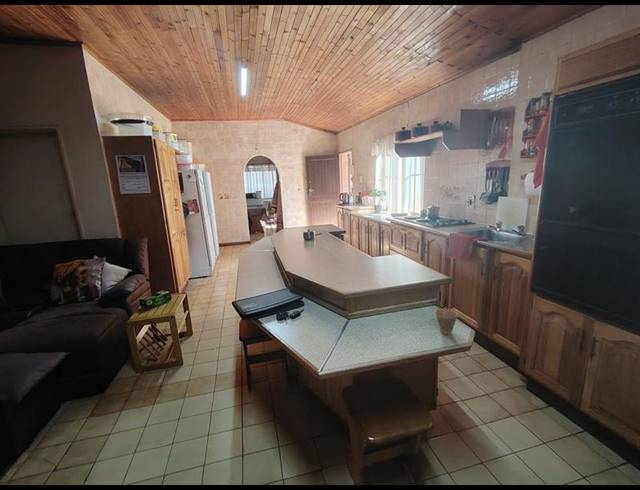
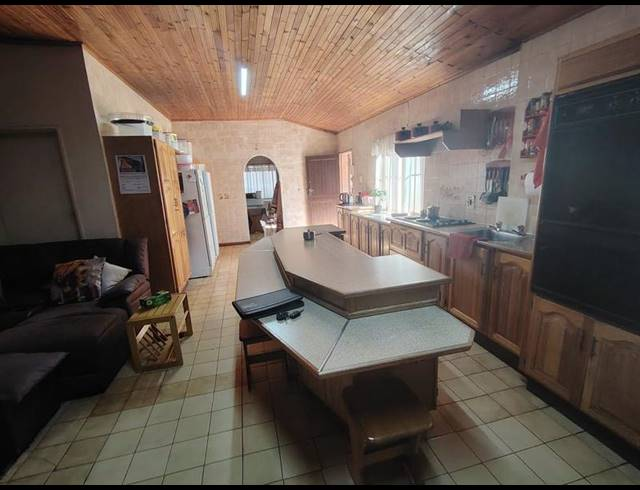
- cup (445, 322)
